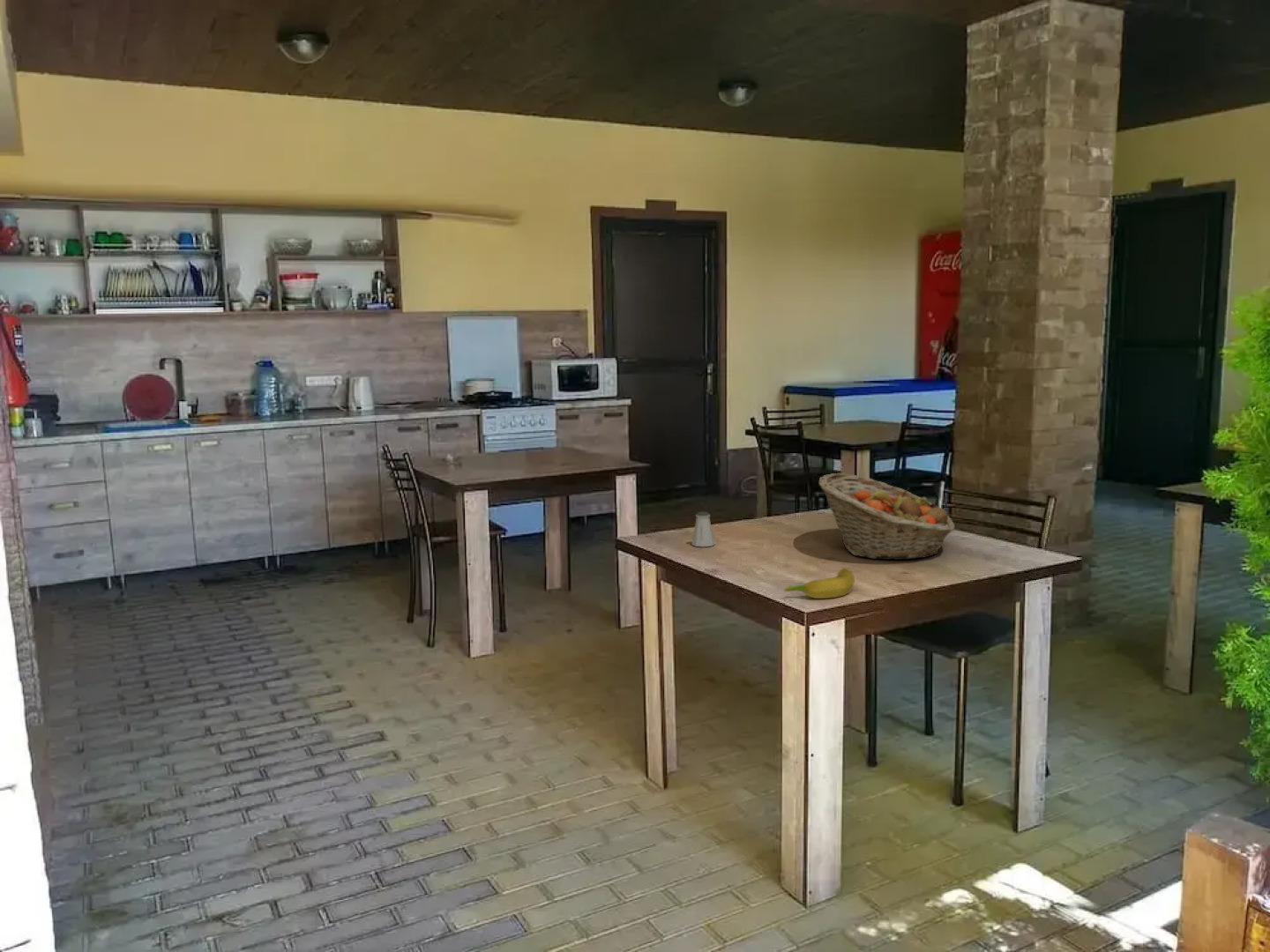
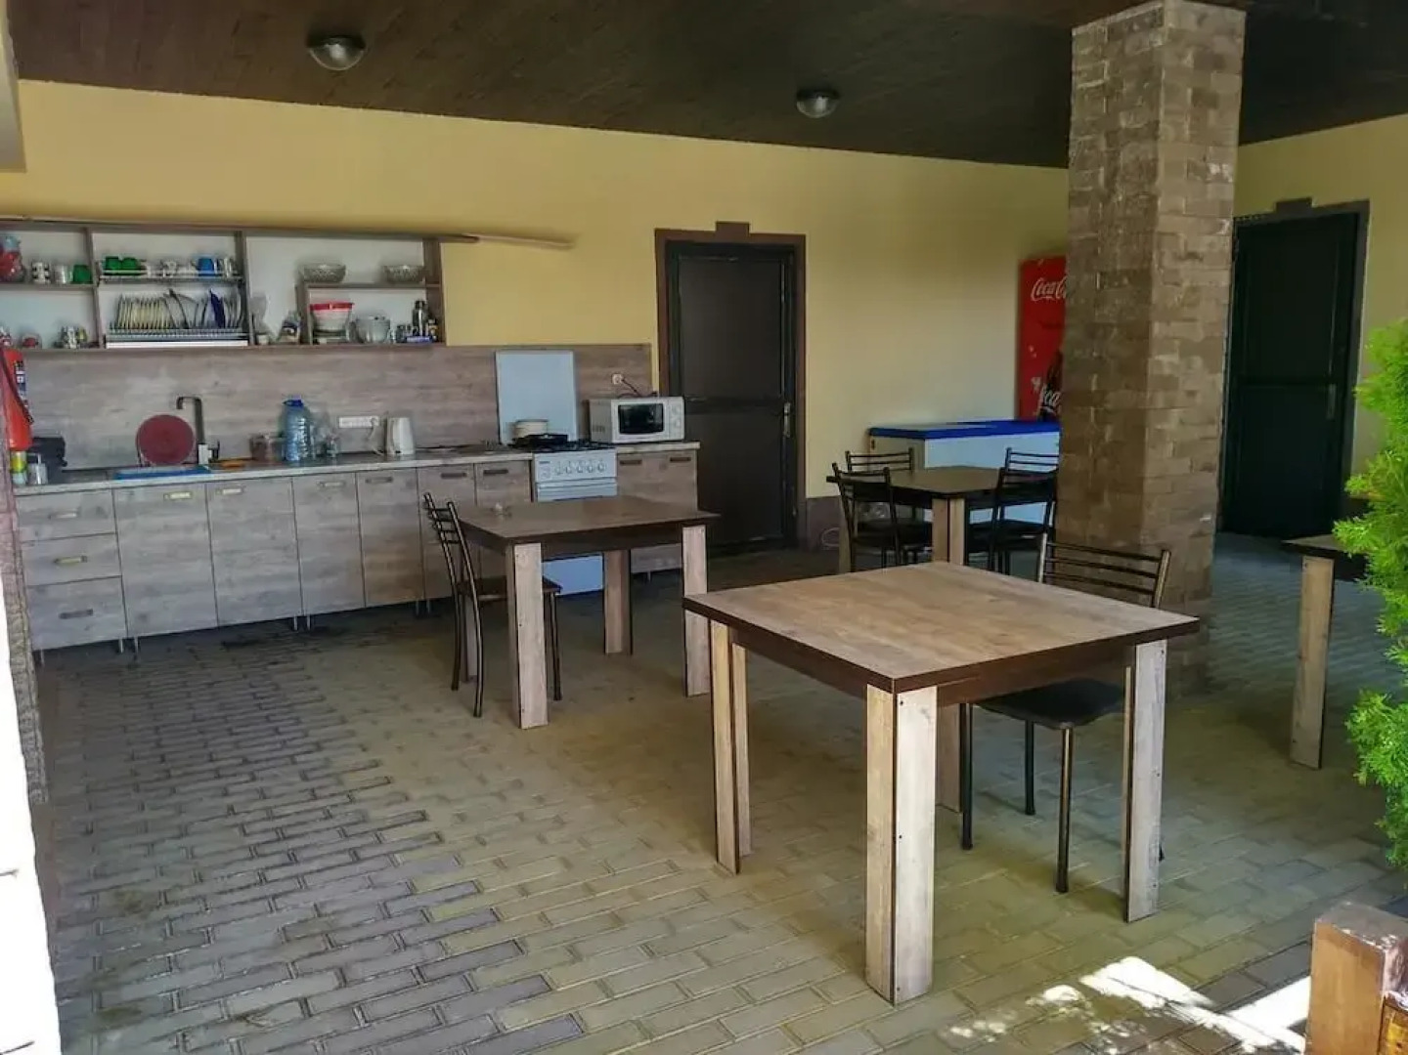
- fruit basket (885, 513)
- saltshaker (703, 528)
- banana (822, 582)
